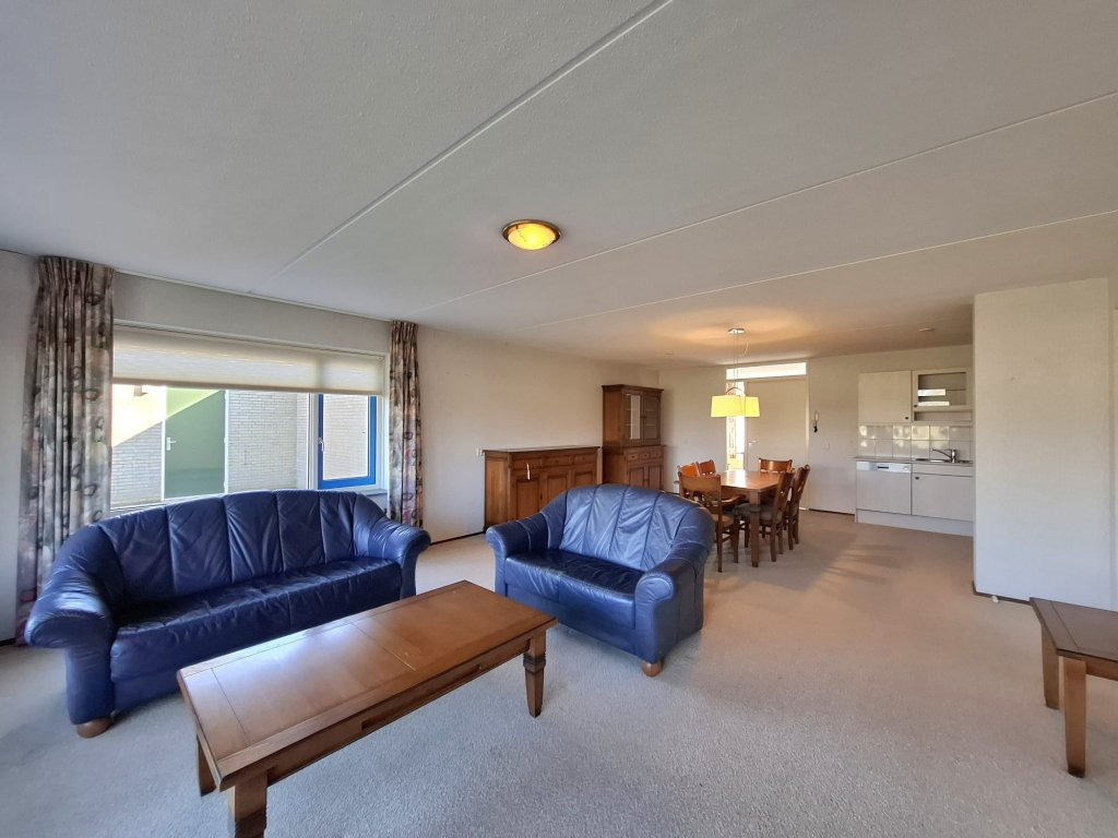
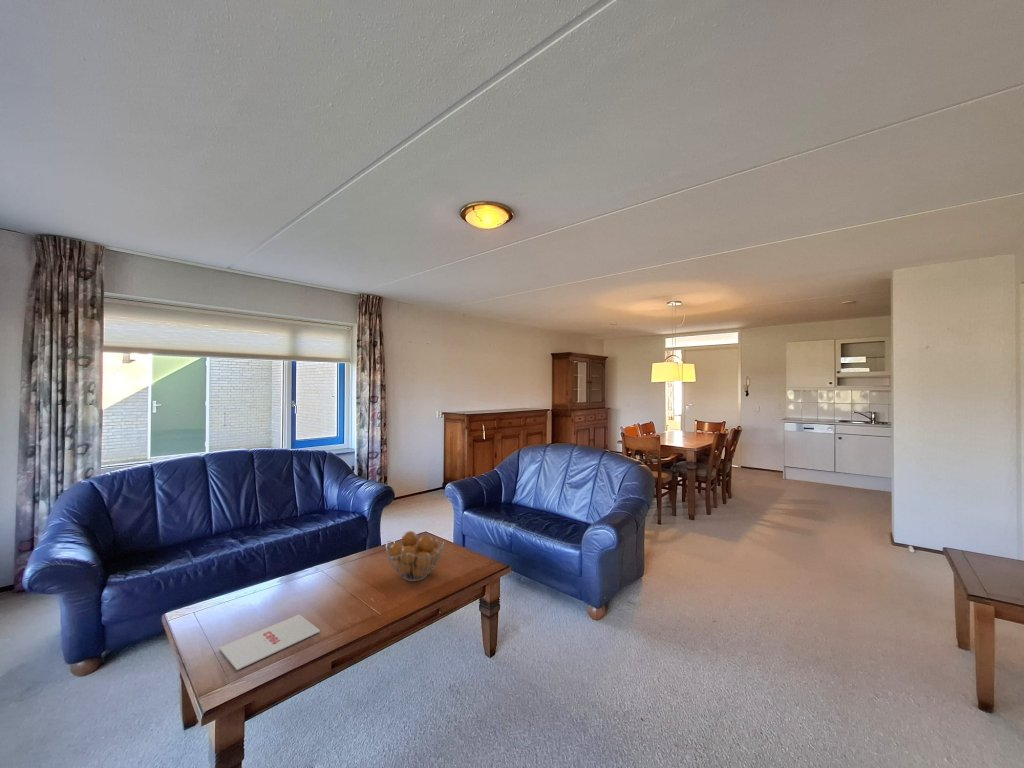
+ fruit basket (415, 554)
+ magazine (271, 639)
